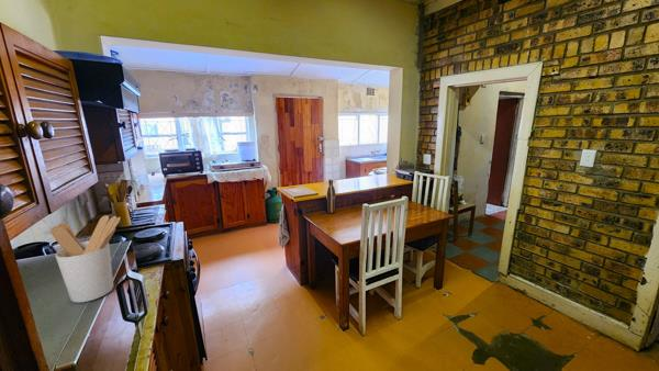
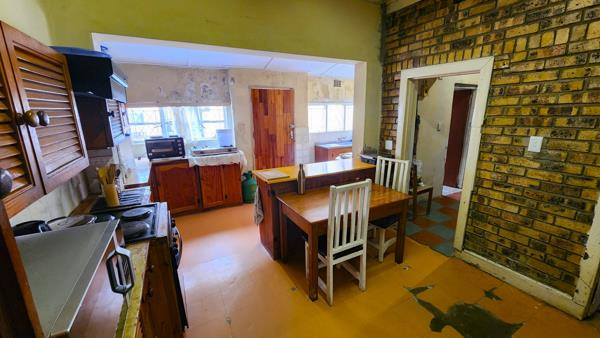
- utensil holder (96, 255)
